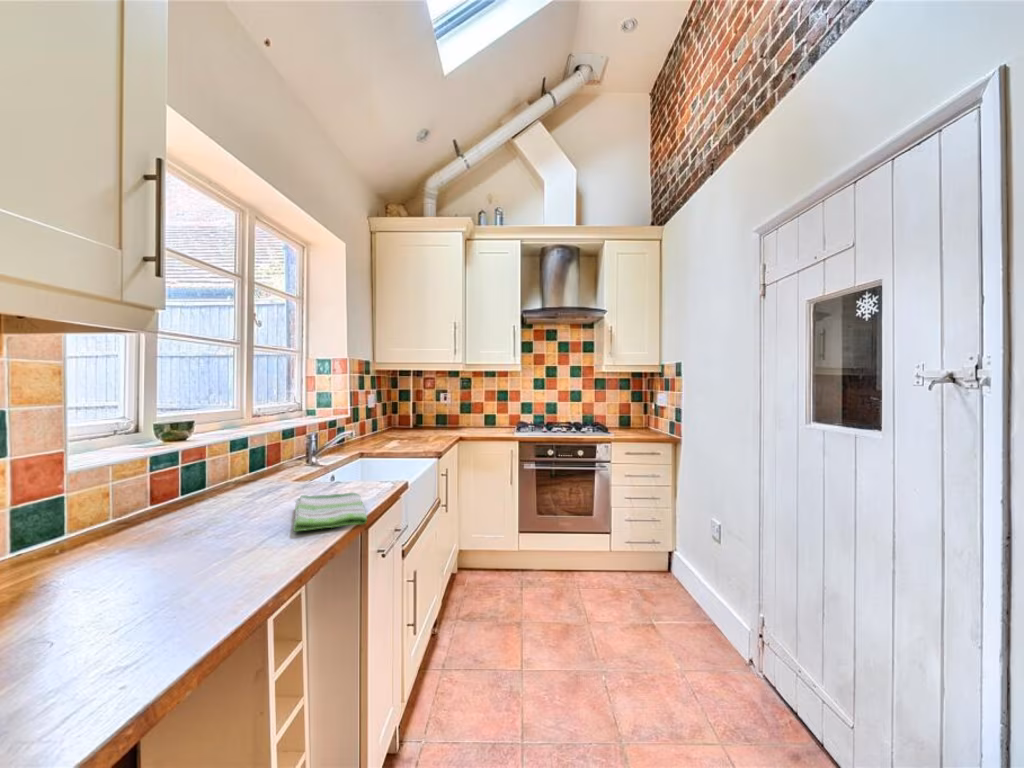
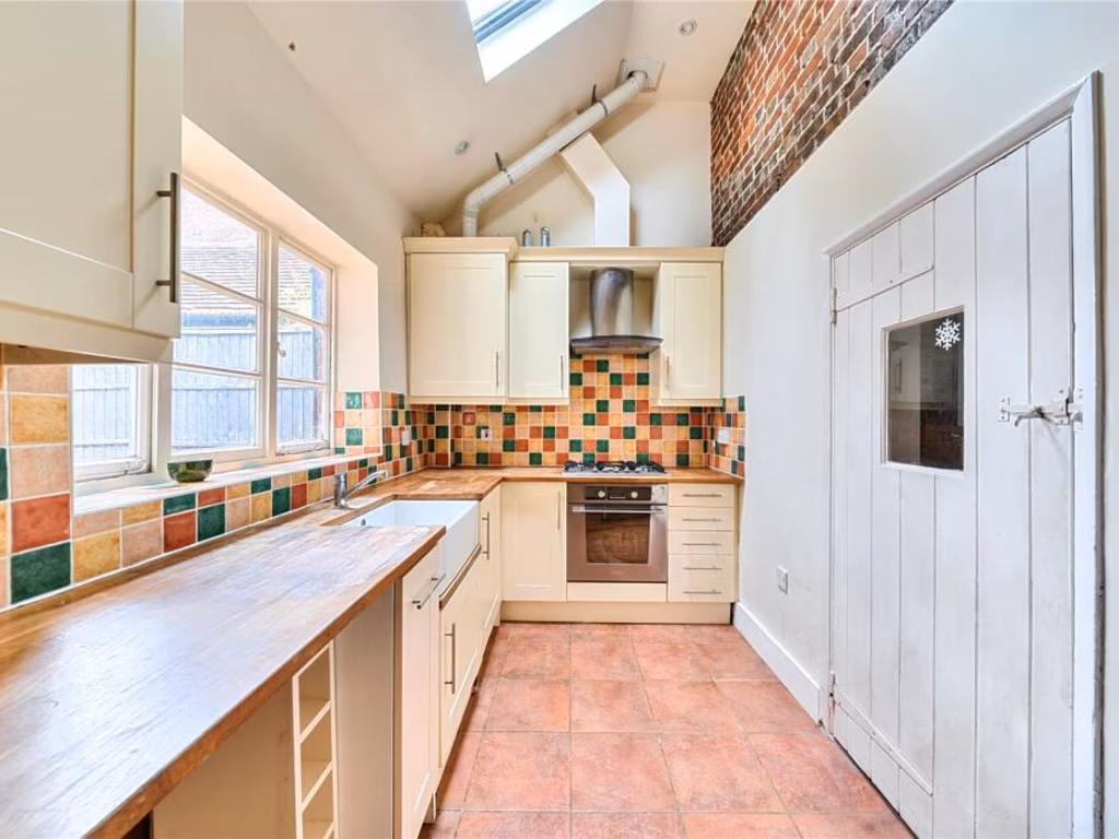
- dish towel (330, 508)
